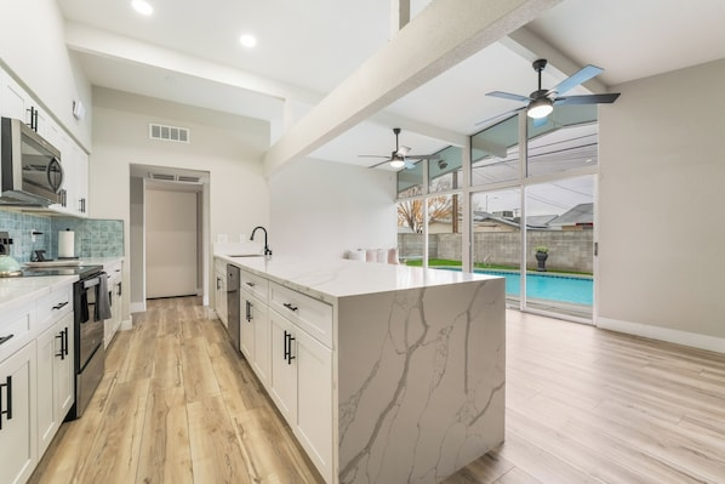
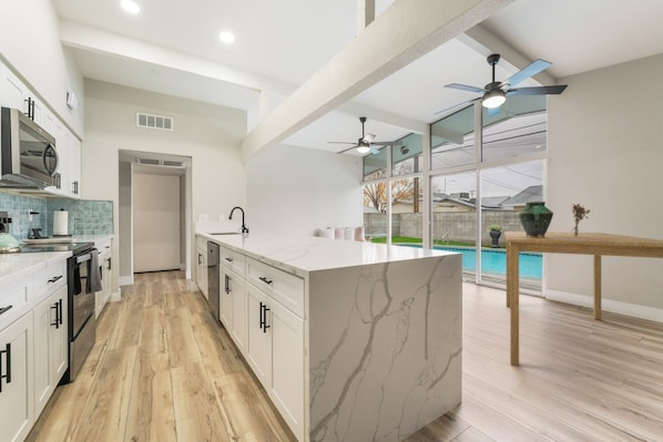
+ bouquet (579, 219)
+ vase (536, 219)
+ dining table (593, 286)
